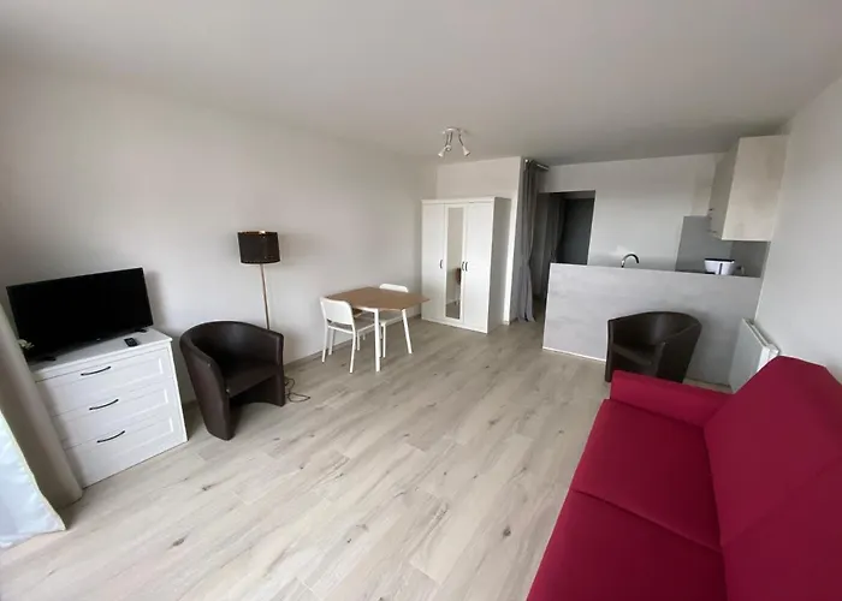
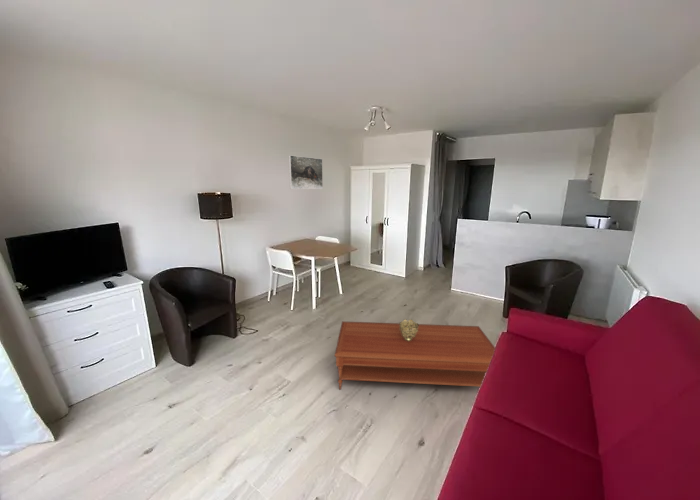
+ decorative bowl (408, 331)
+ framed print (306, 173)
+ coffee table (412, 356)
